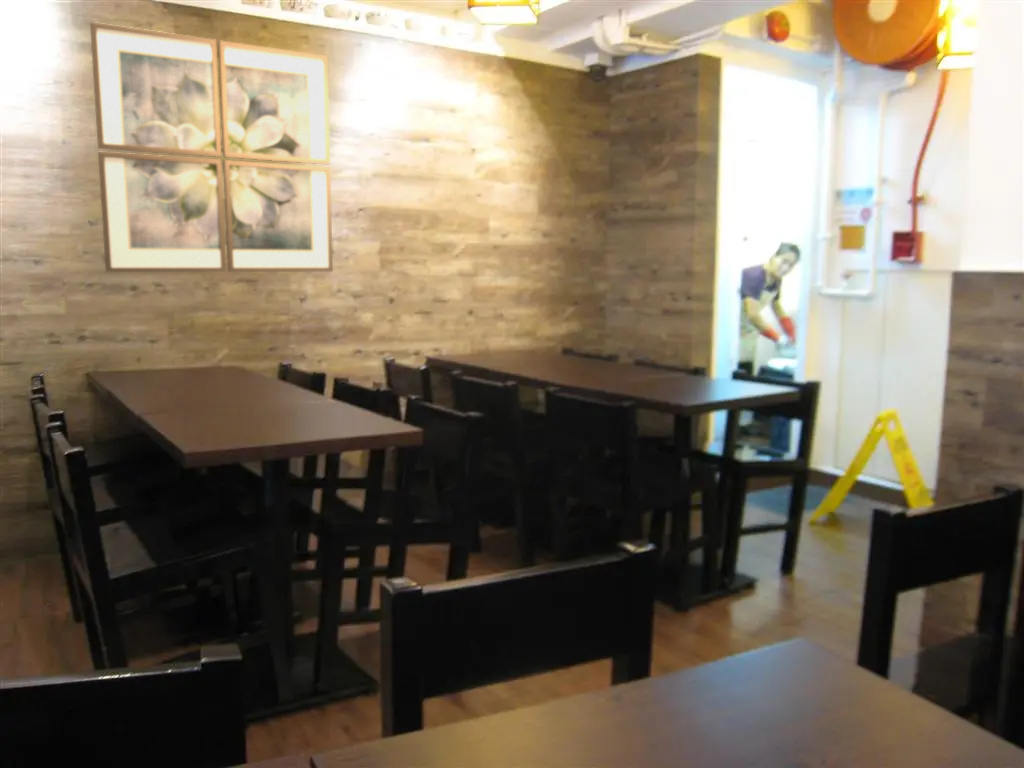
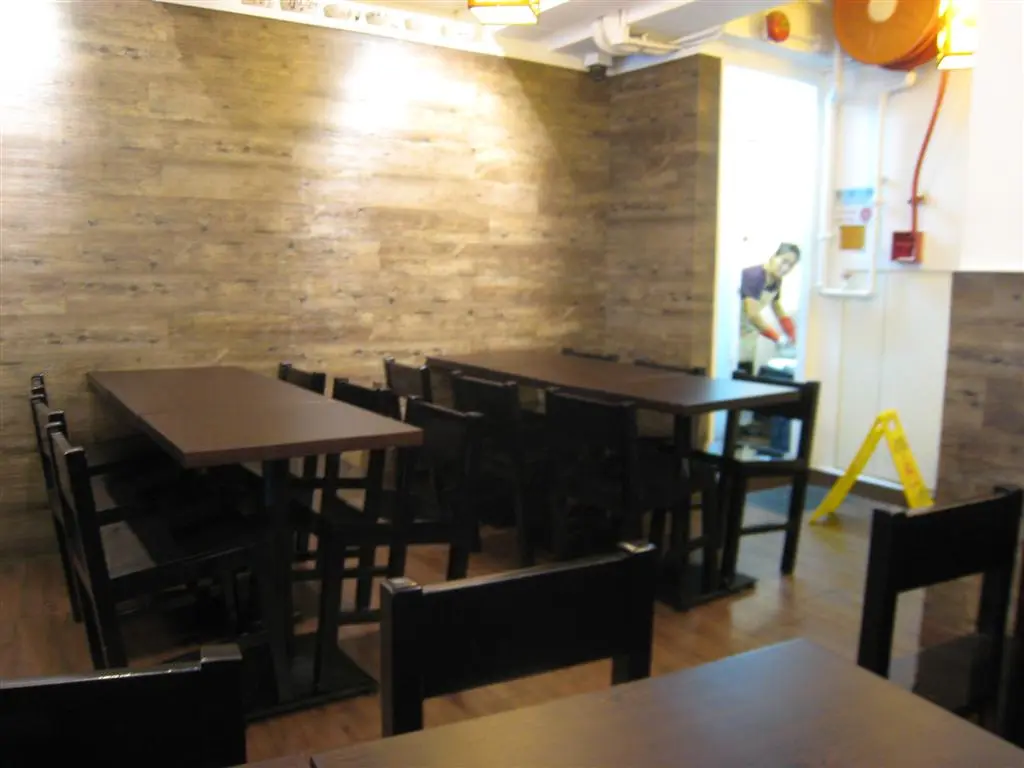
- wall art (223, 156)
